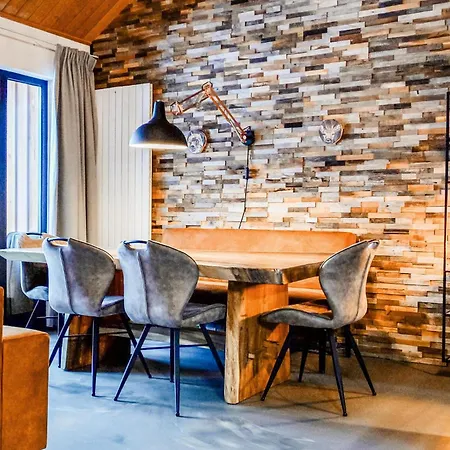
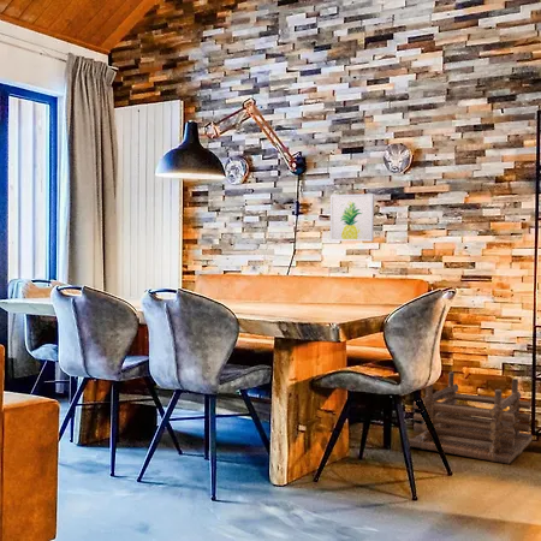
+ wall art (351, 218)
+ stool (471, 412)
